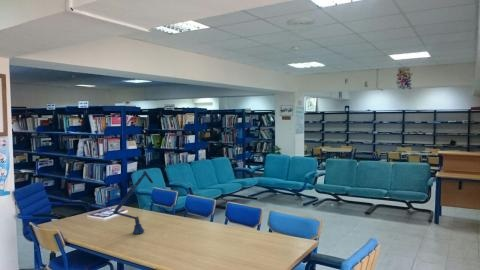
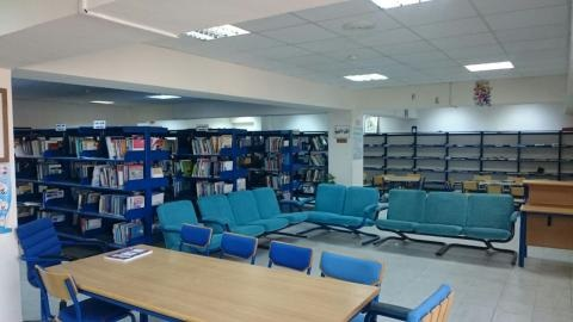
- desk lamp (128, 197)
